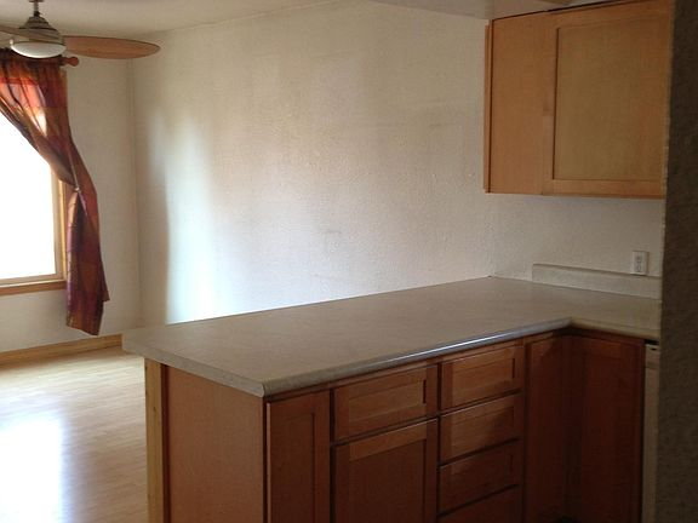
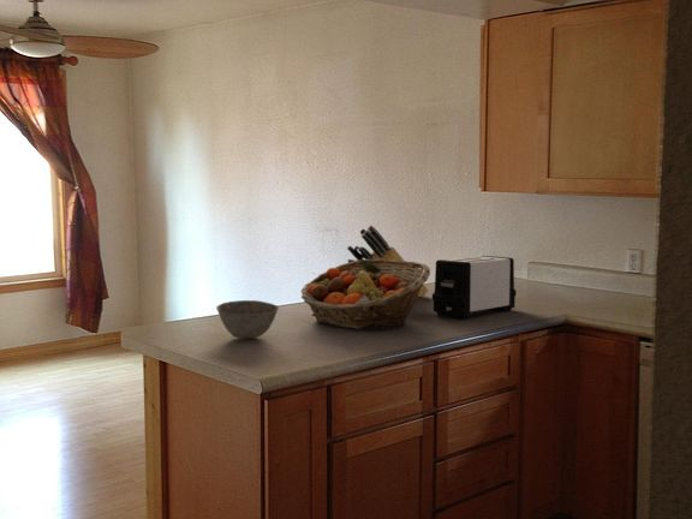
+ toaster (473, 285)
+ knife block (387, 258)
+ bowl (247, 321)
+ fruit basket (364, 292)
